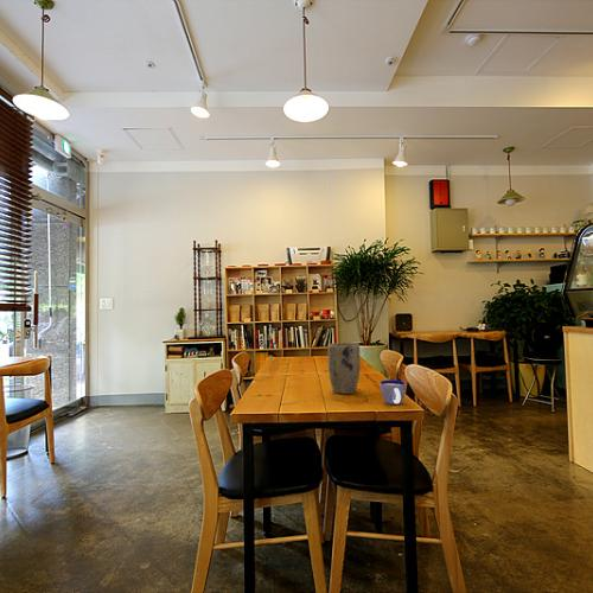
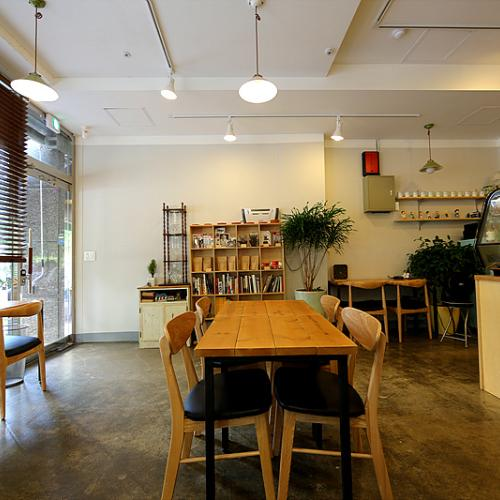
- cup (394, 393)
- plant pot (344, 368)
